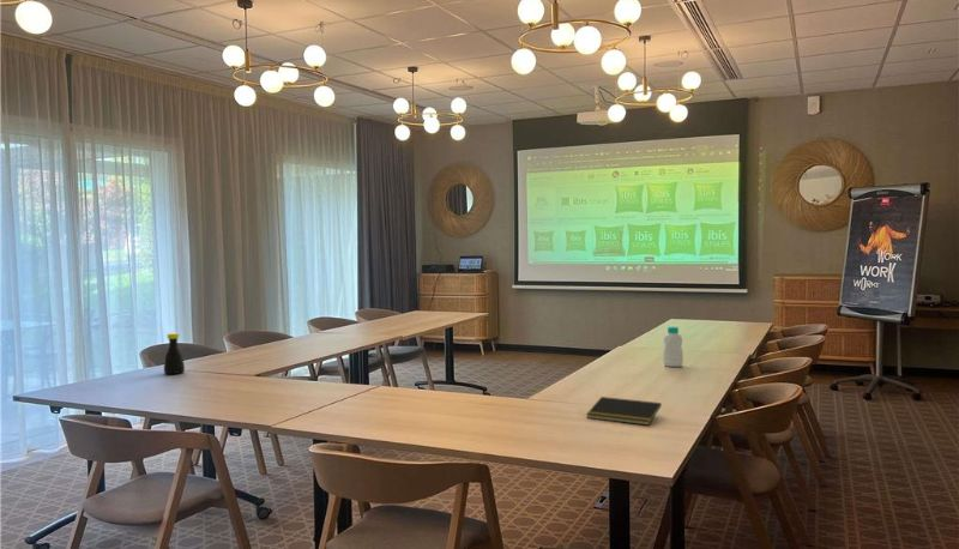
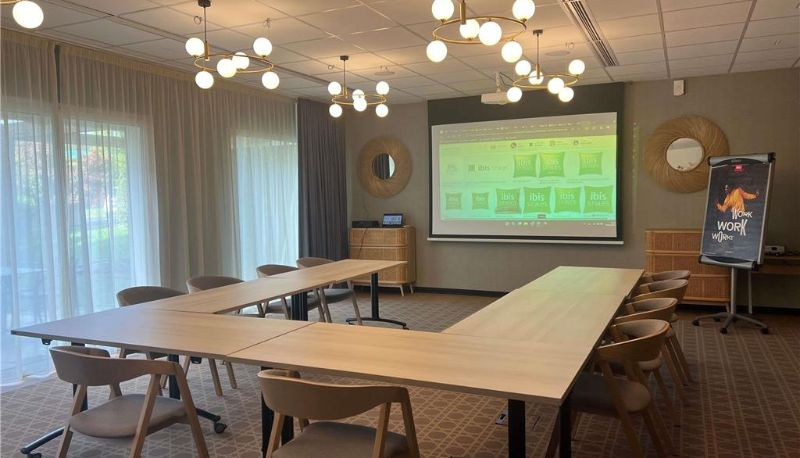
- bottle (173, 352)
- bottle (672, 345)
- notepad (623, 410)
